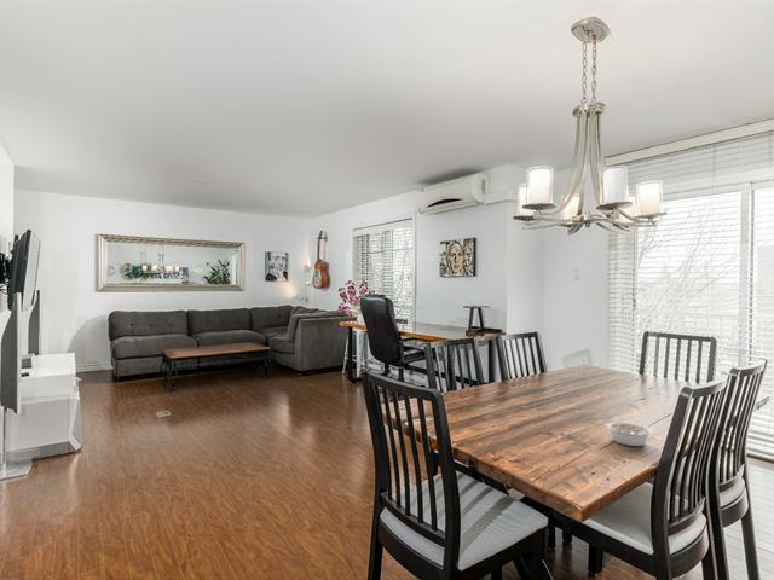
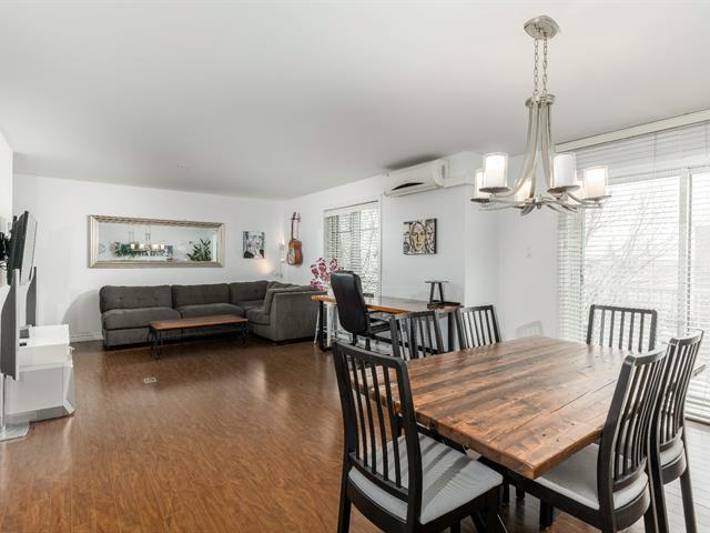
- legume (630, 433)
